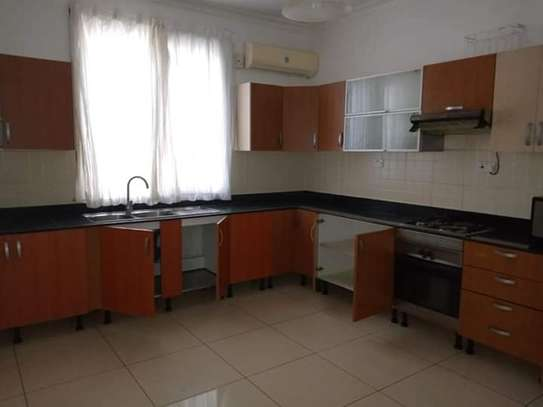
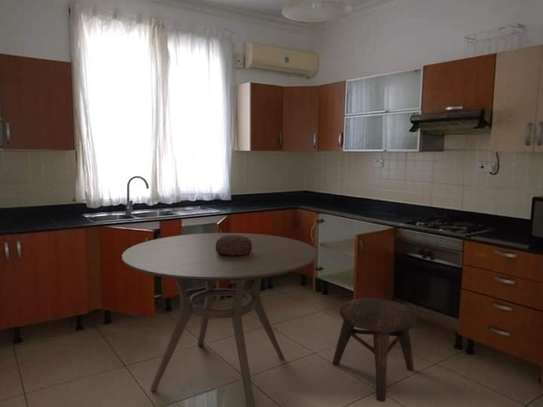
+ dining table (222, 312)
+ stool (376, 344)
+ decorative bowl (233, 244)
